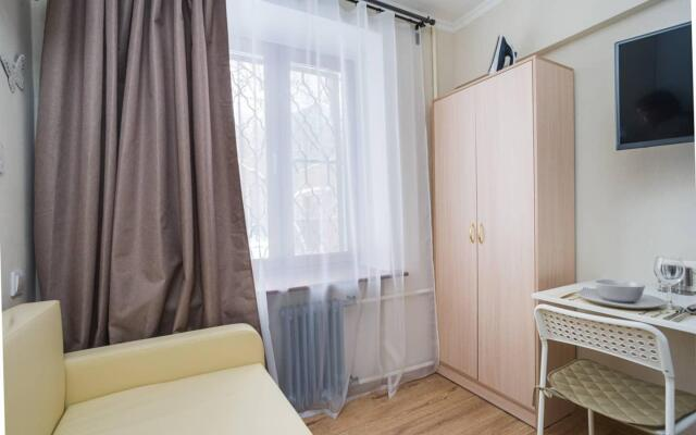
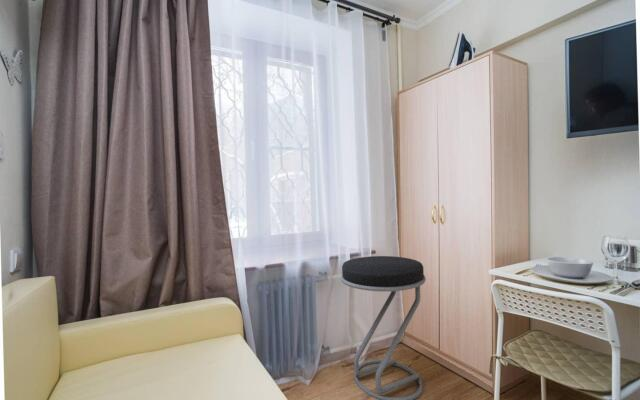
+ stool (380, 320)
